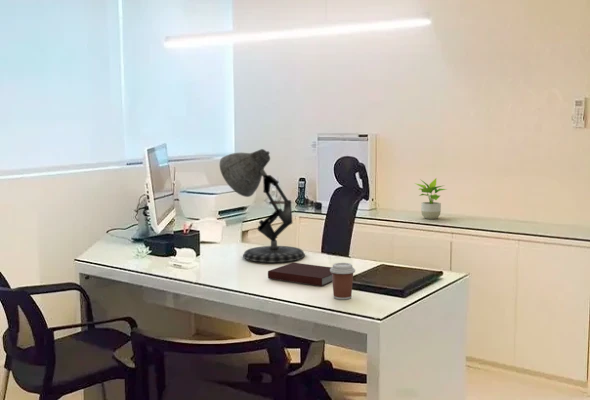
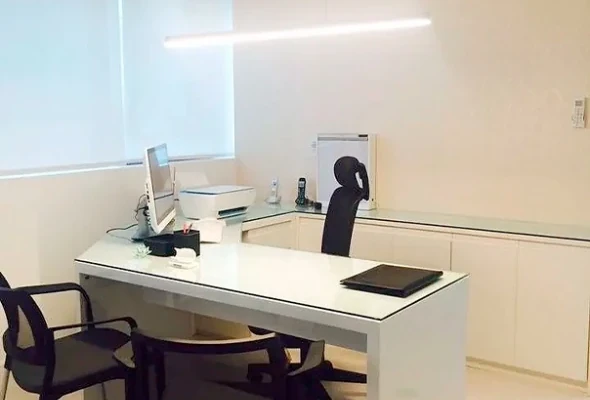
- notebook (306, 273)
- potted plant (429, 198)
- desk lamp (269, 202)
- coffee cup (342, 280)
